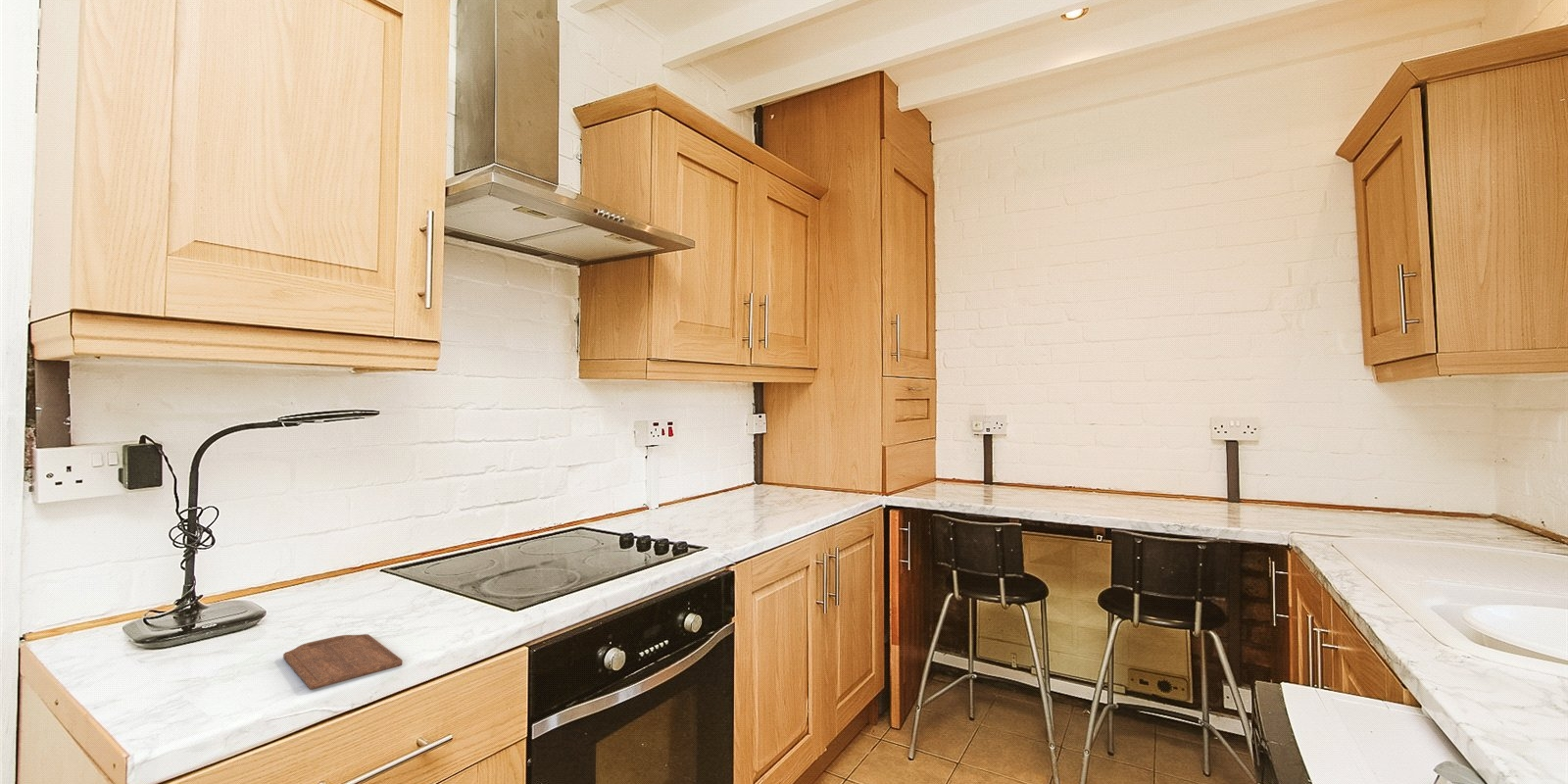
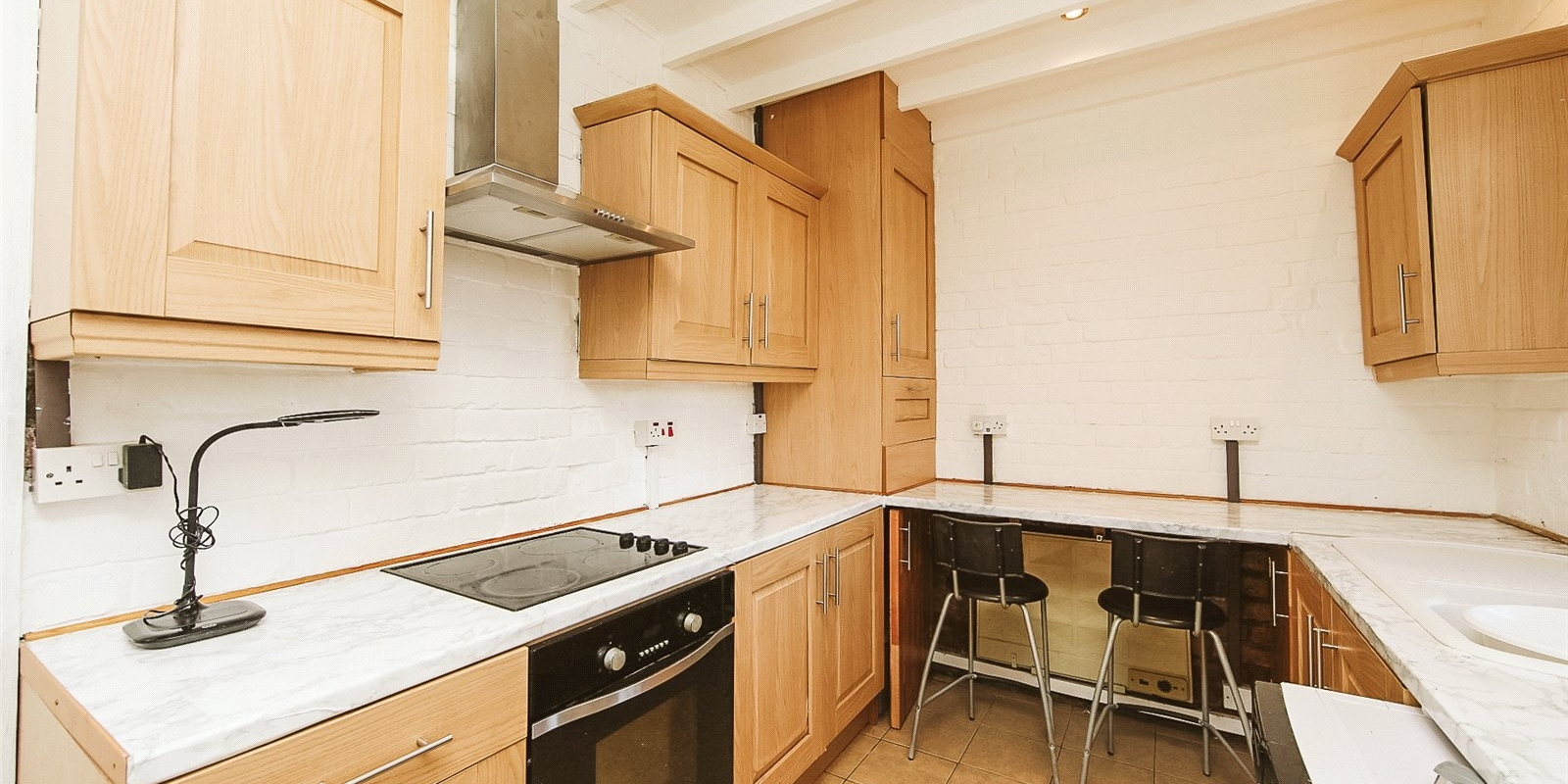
- cutting board (339, 657)
